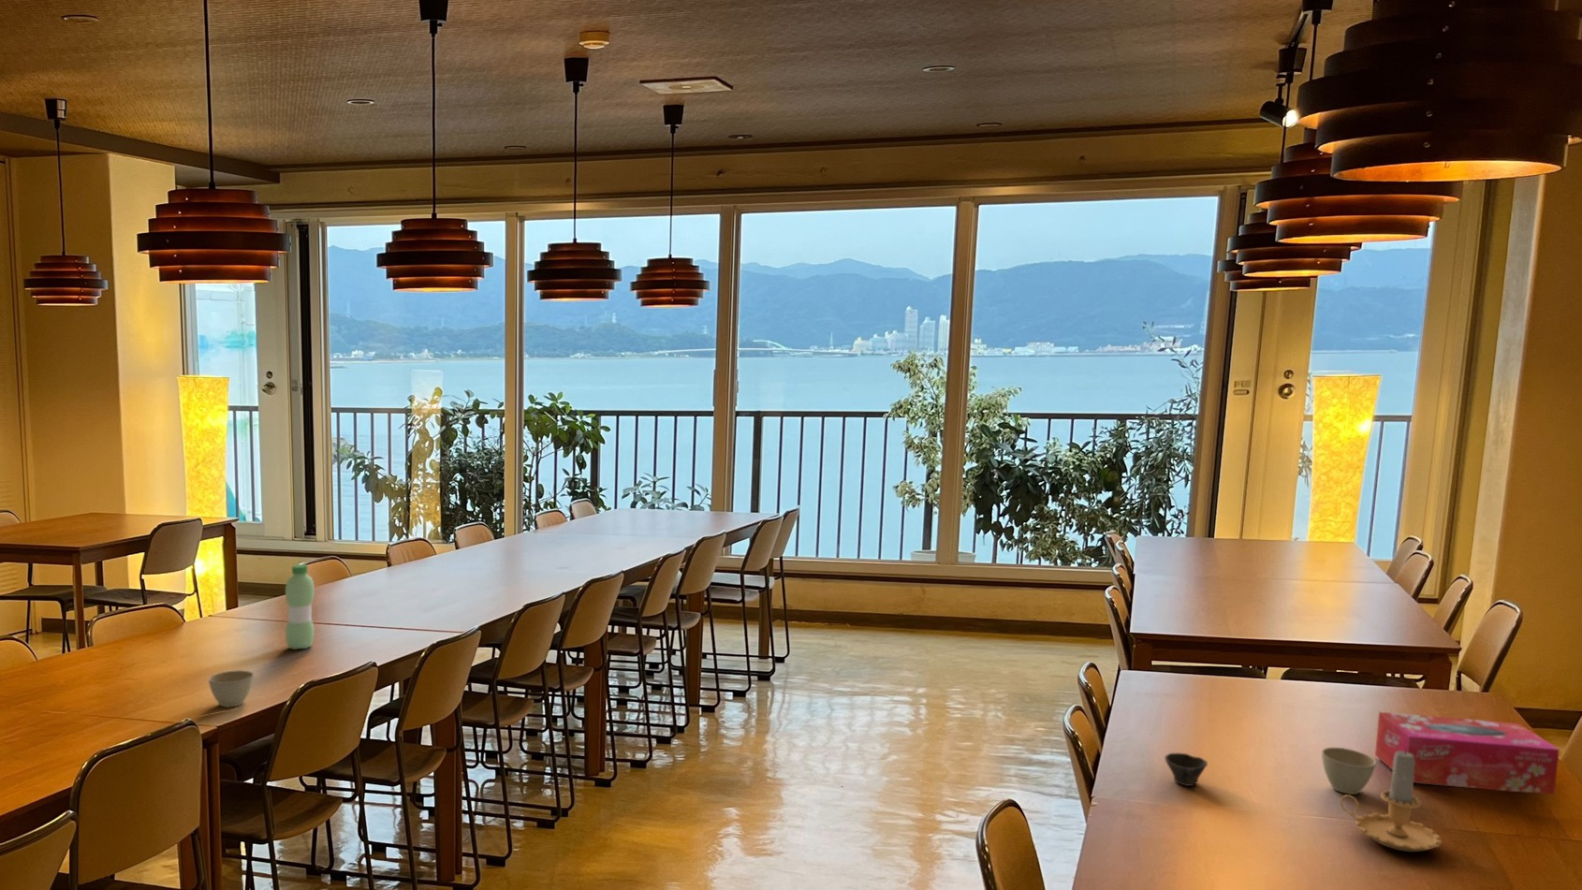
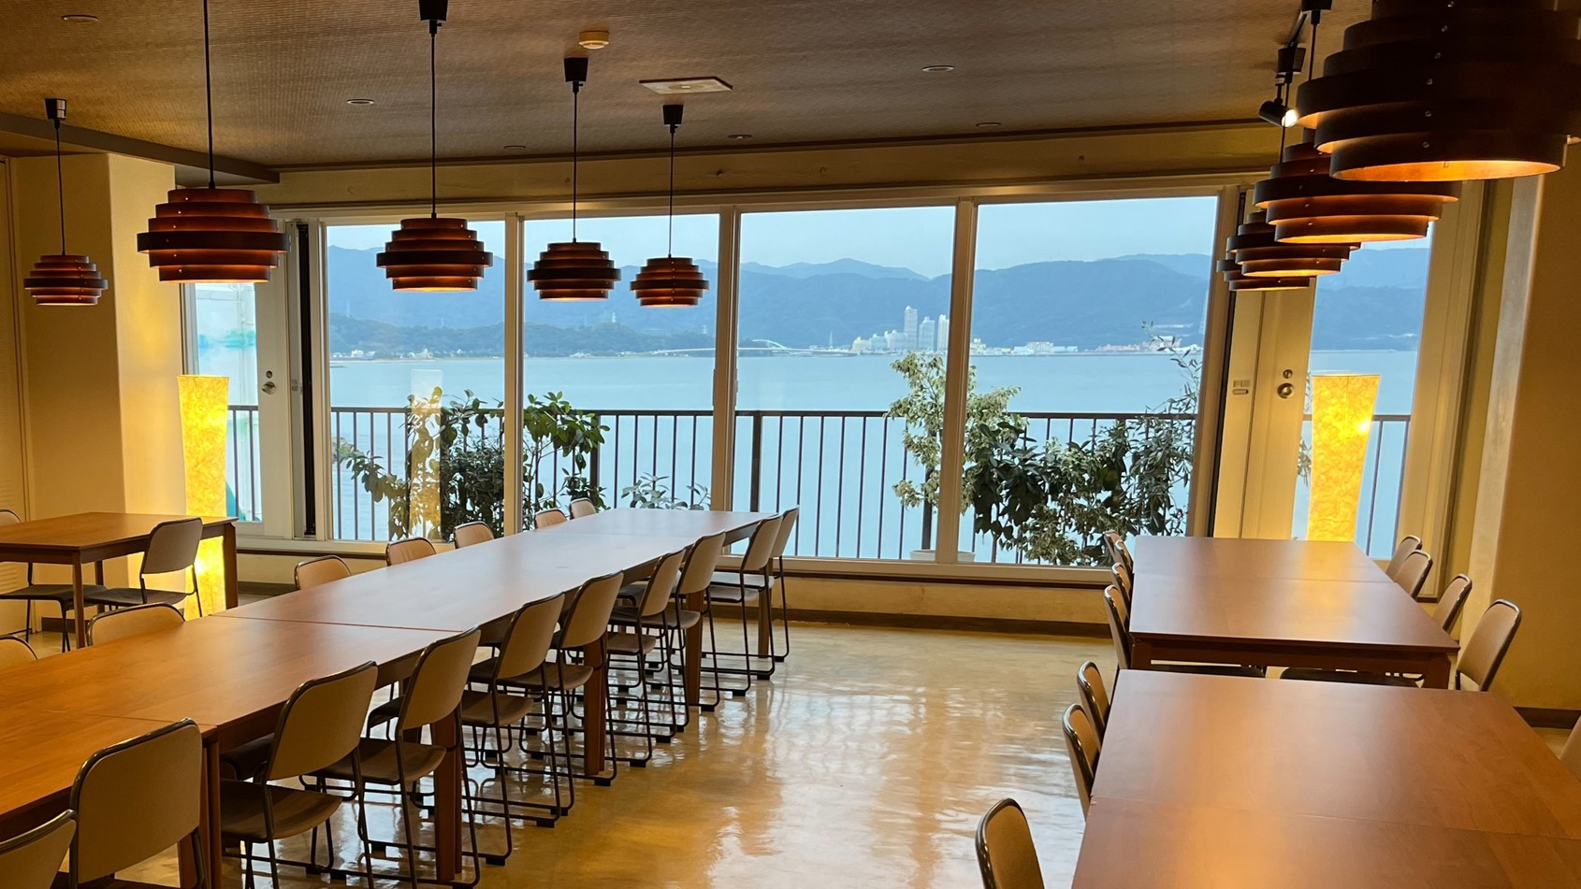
- cup (1185, 772)
- flower pot (231, 690)
- candle (1391, 792)
- water bottle (300, 606)
- tissue box (1462, 752)
- flower pot (1347, 773)
